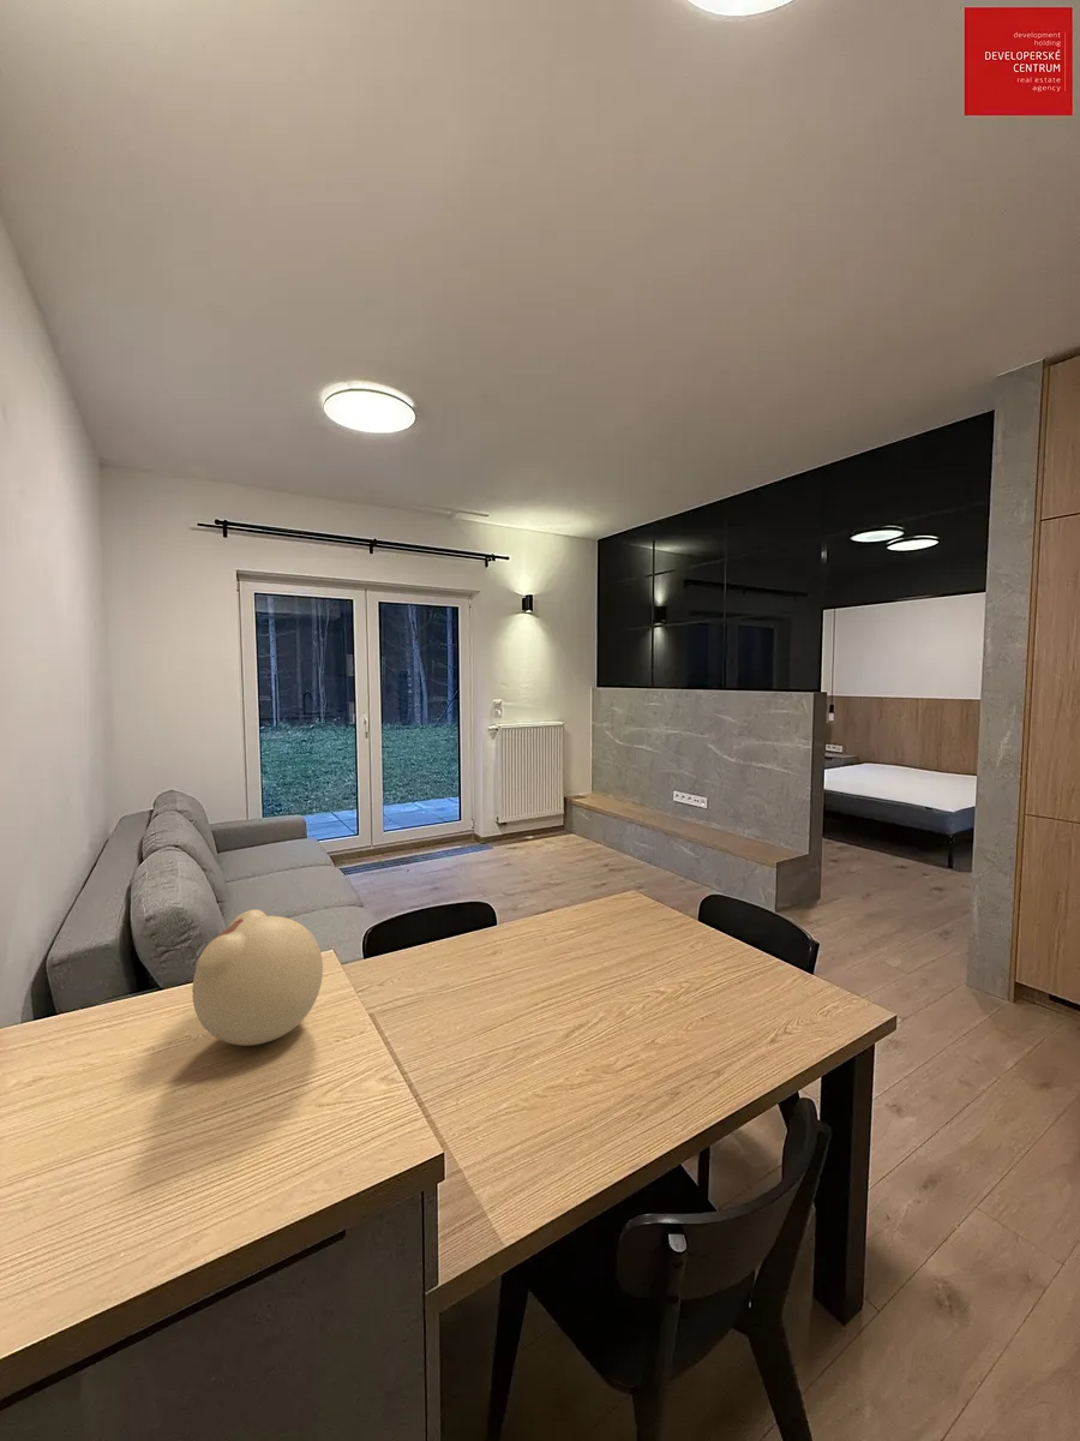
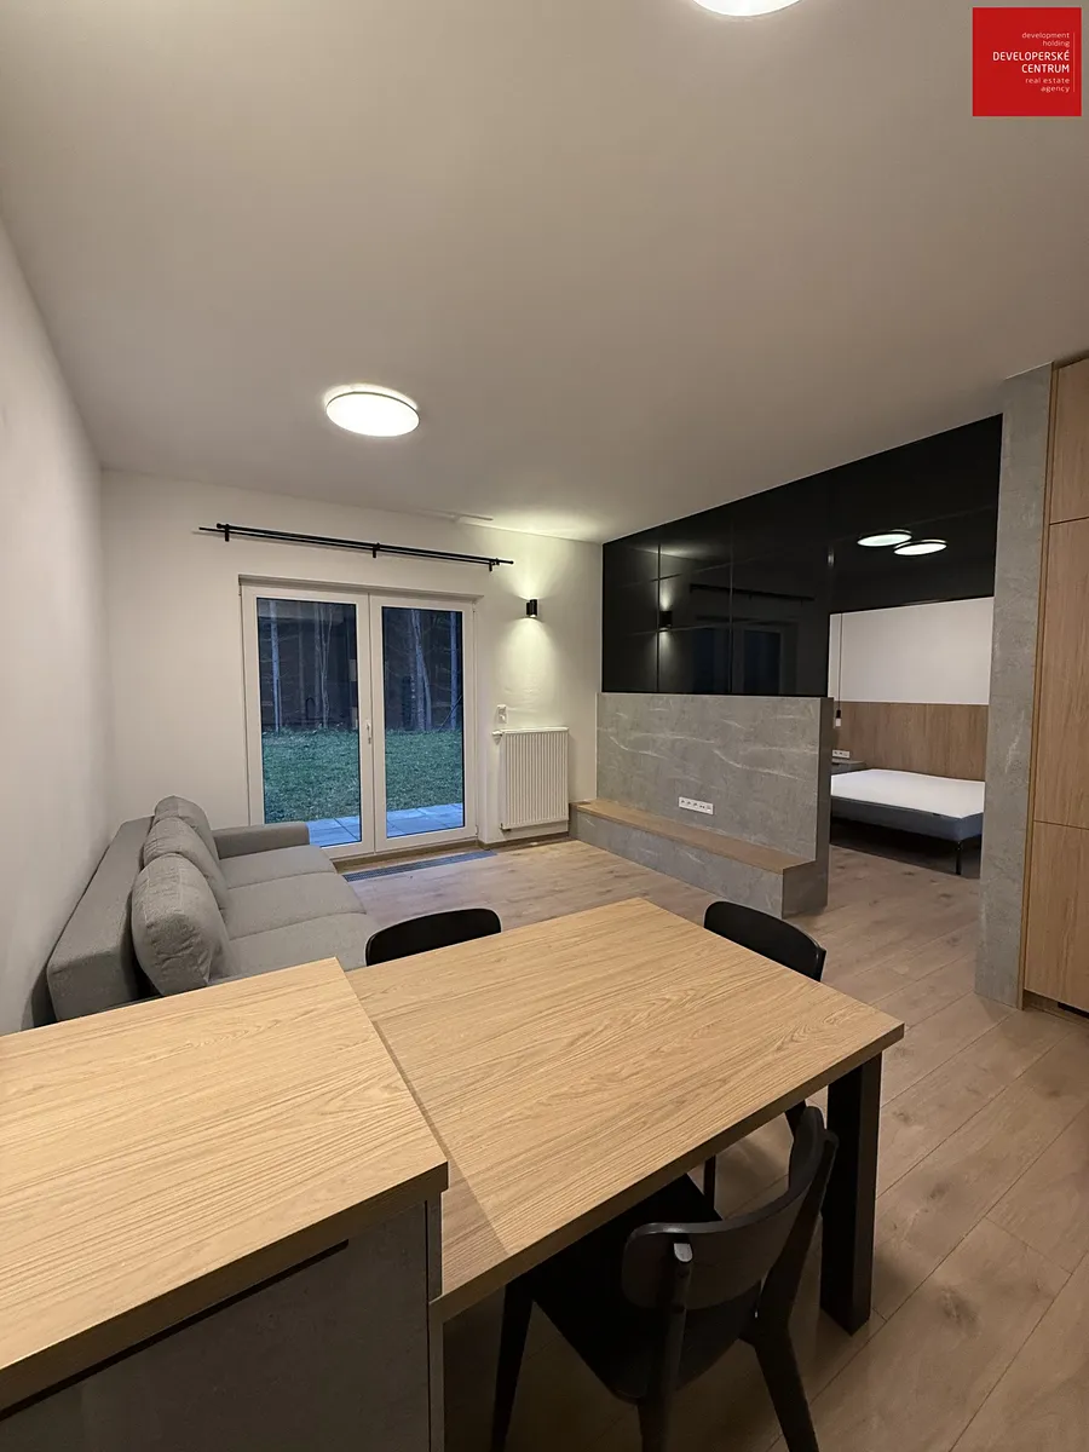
- teapot (260, 977)
